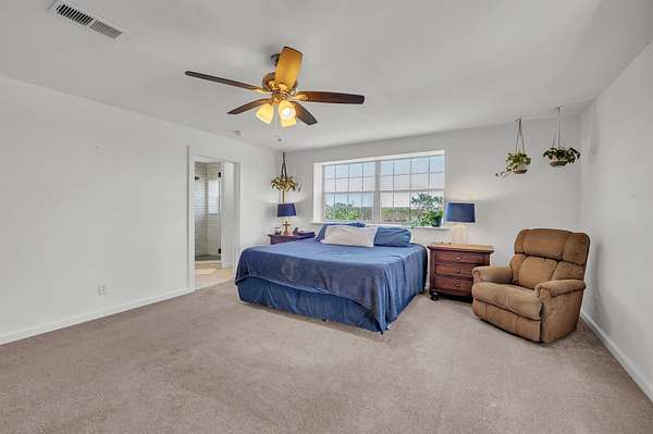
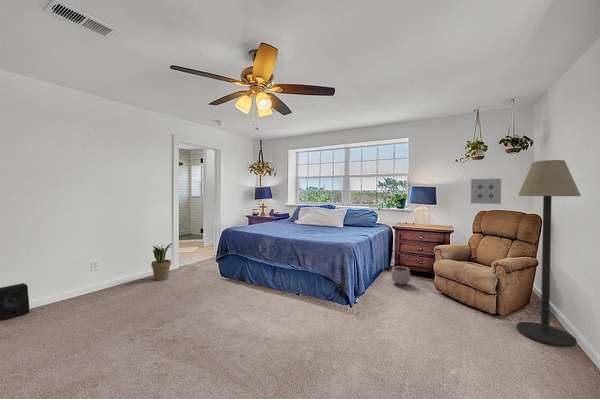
+ speaker (11, 301)
+ wall art (485, 191)
+ floor lamp (546, 248)
+ potted plant (162, 260)
+ plant pot (400, 272)
